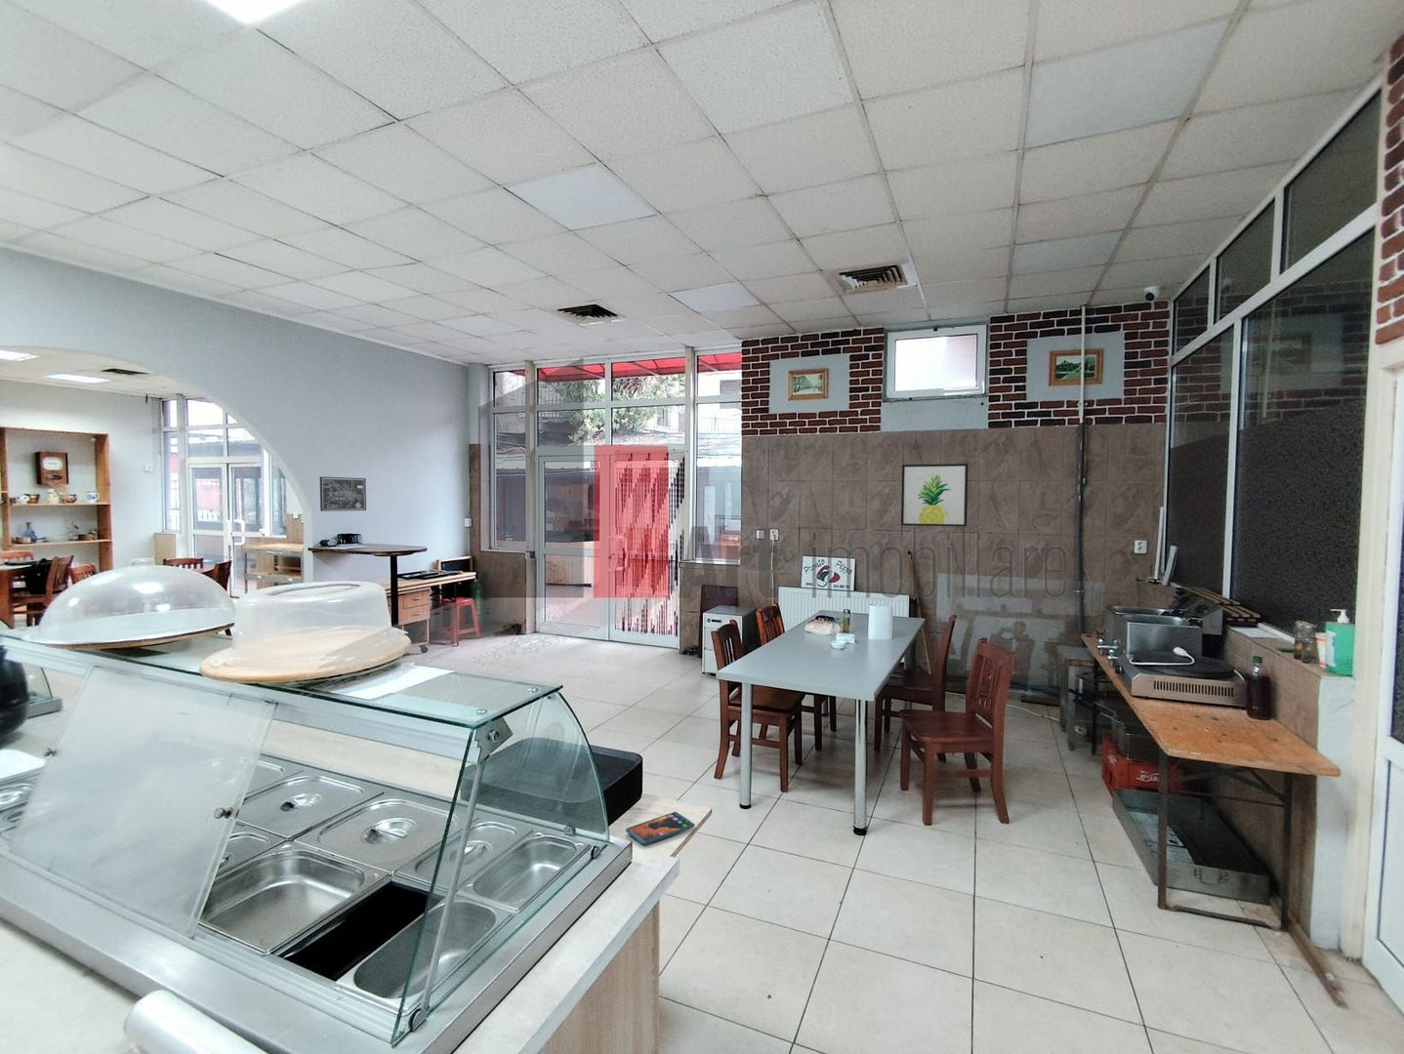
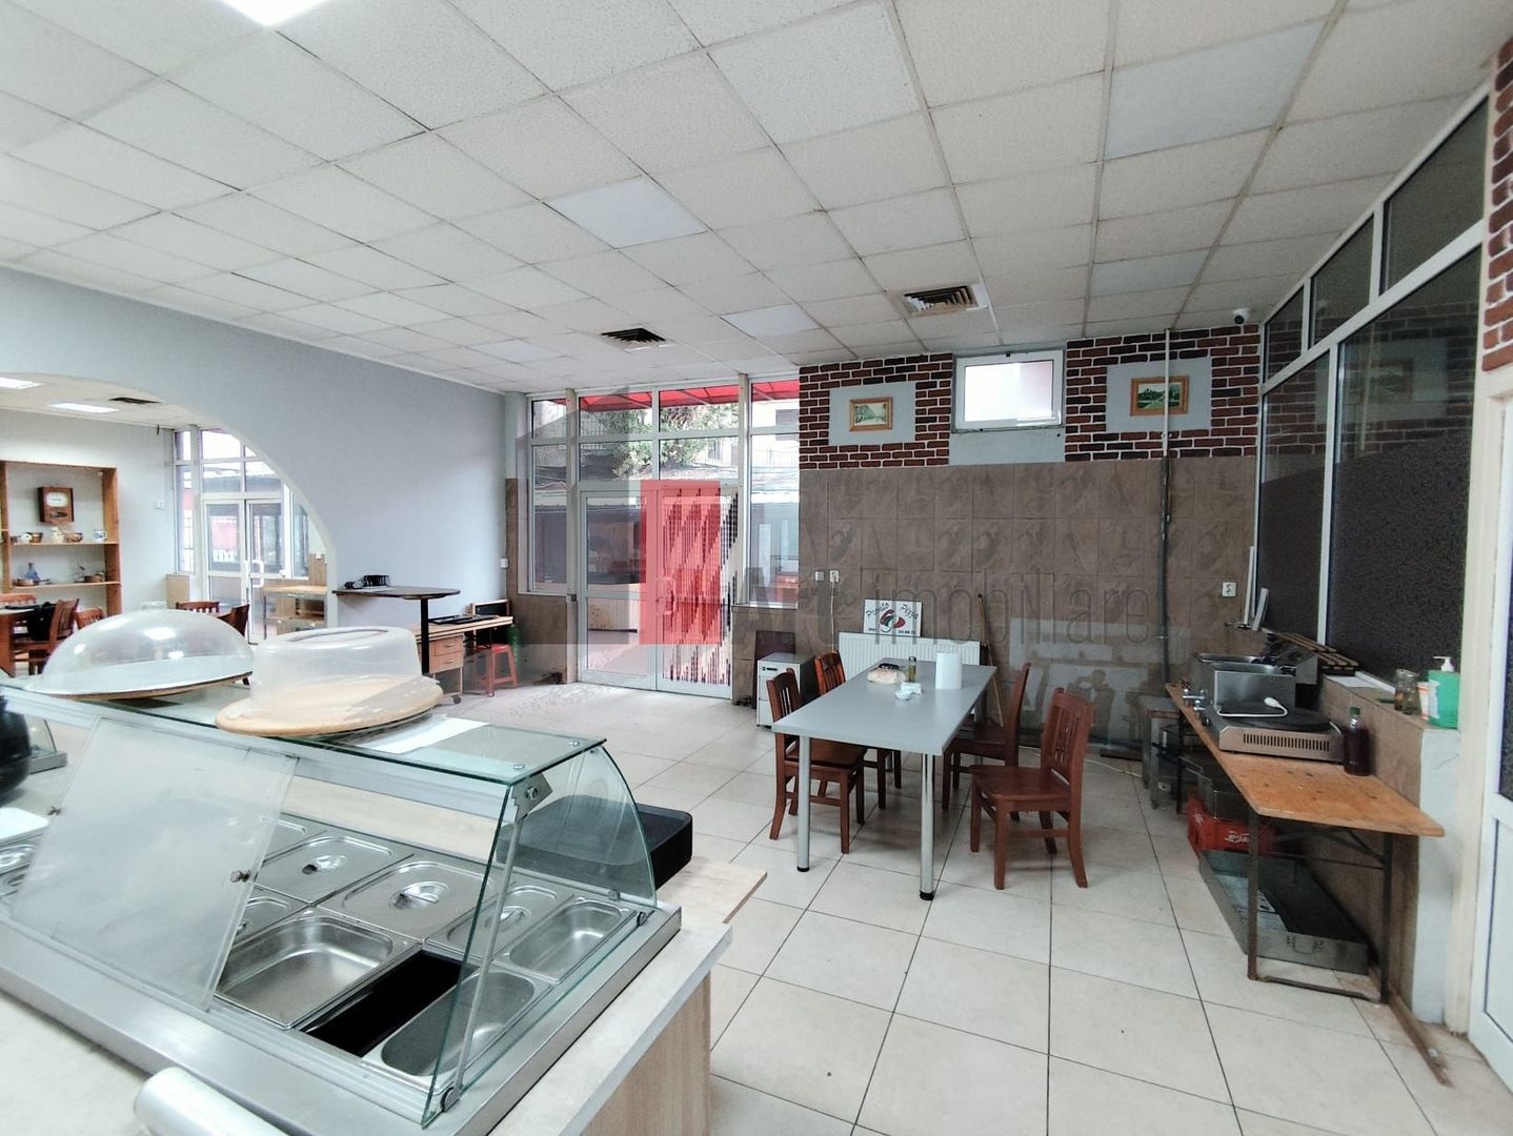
- wall art (933, 495)
- smartphone (660, 827)
- wall art (343, 494)
